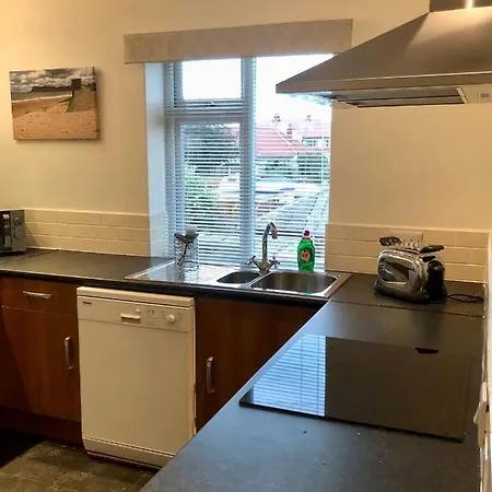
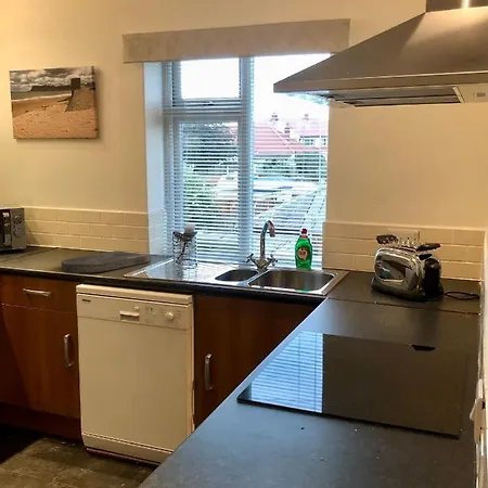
+ cutting board (102, 261)
